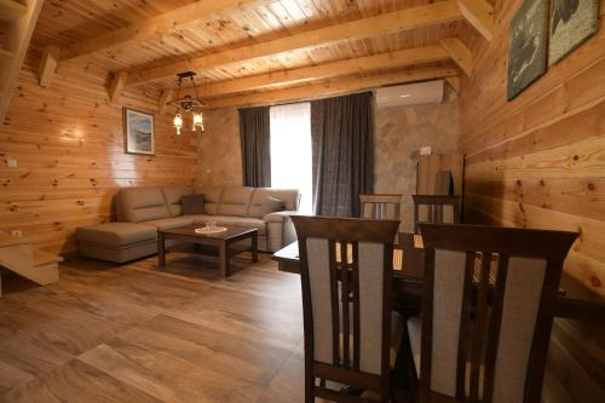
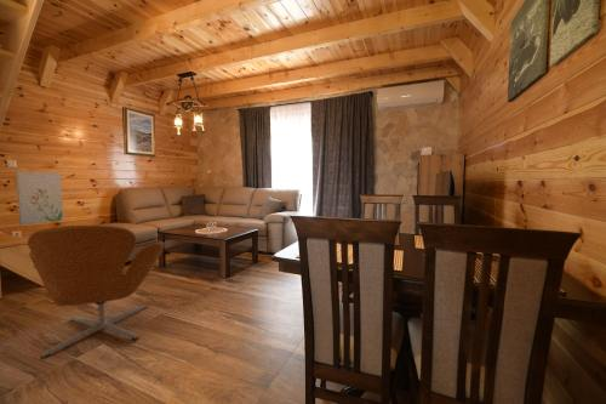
+ armchair (98, 274)
+ wall art (40, 197)
